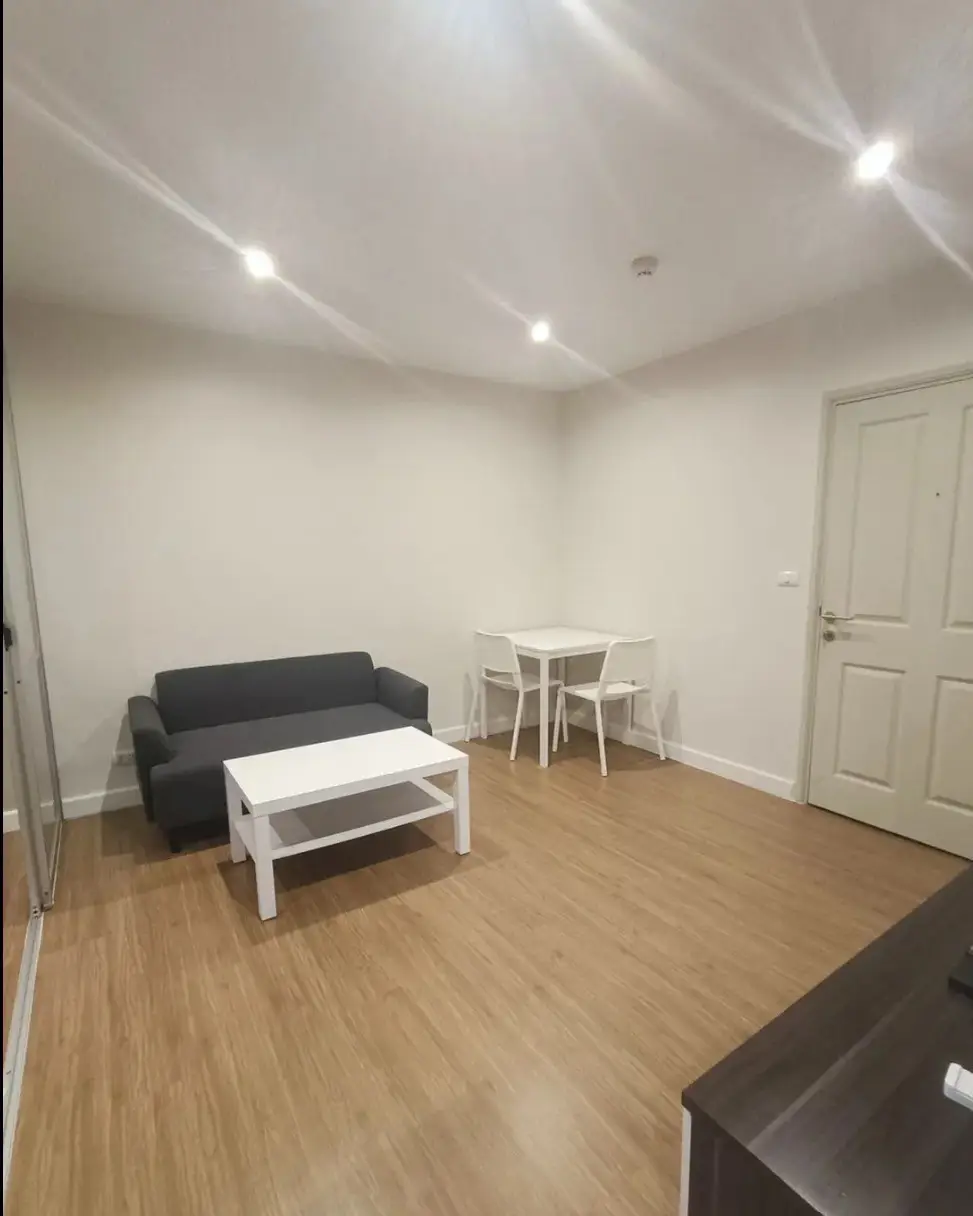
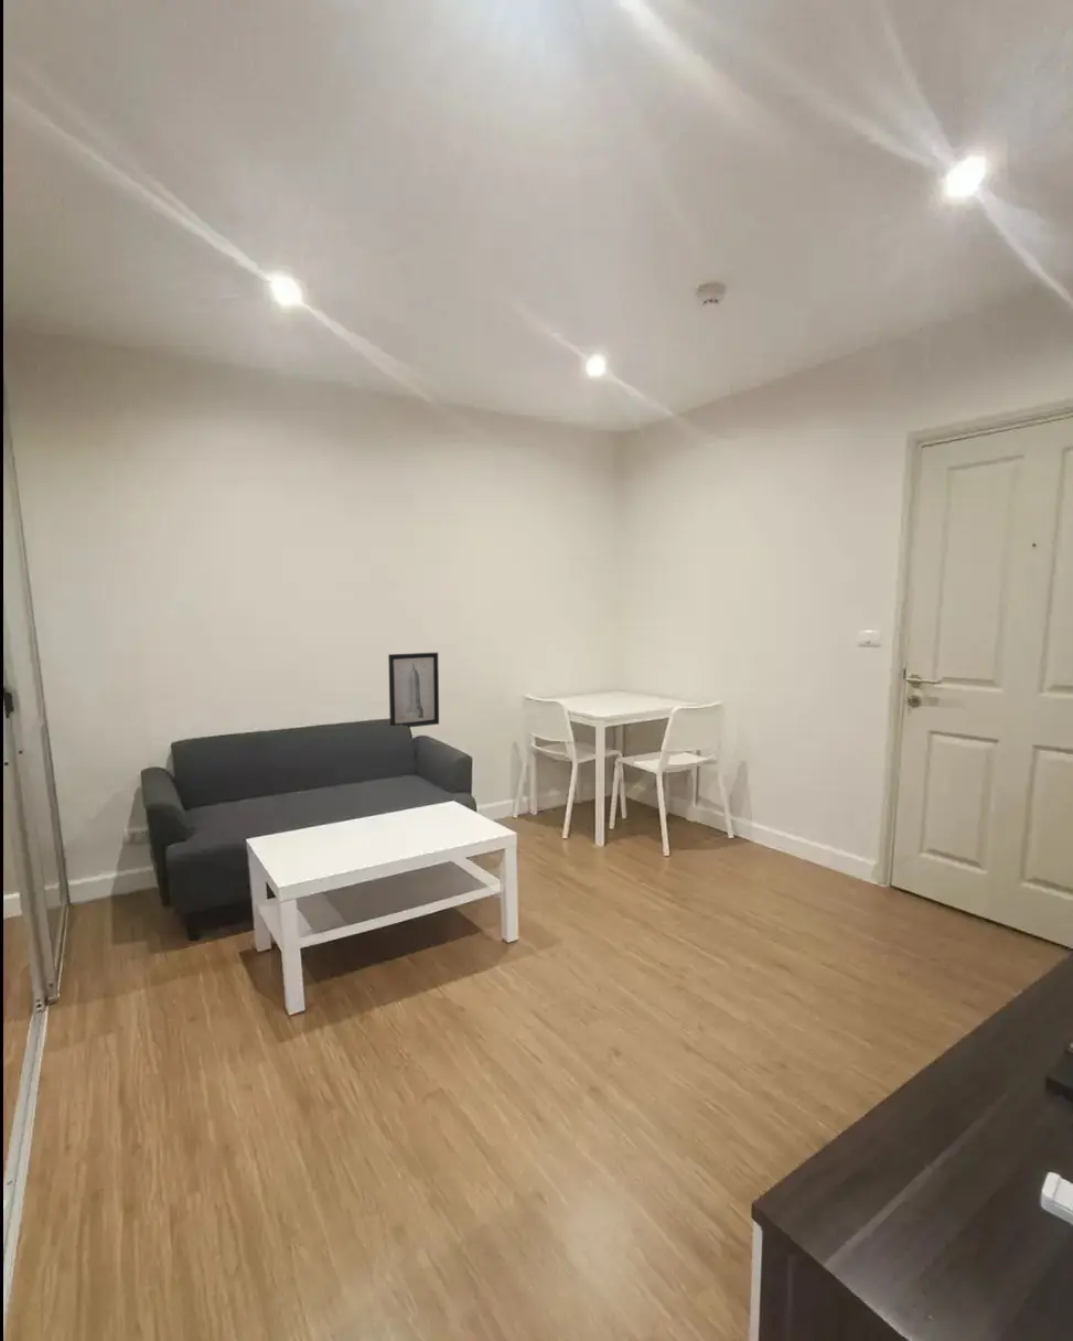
+ wall art (414, 689)
